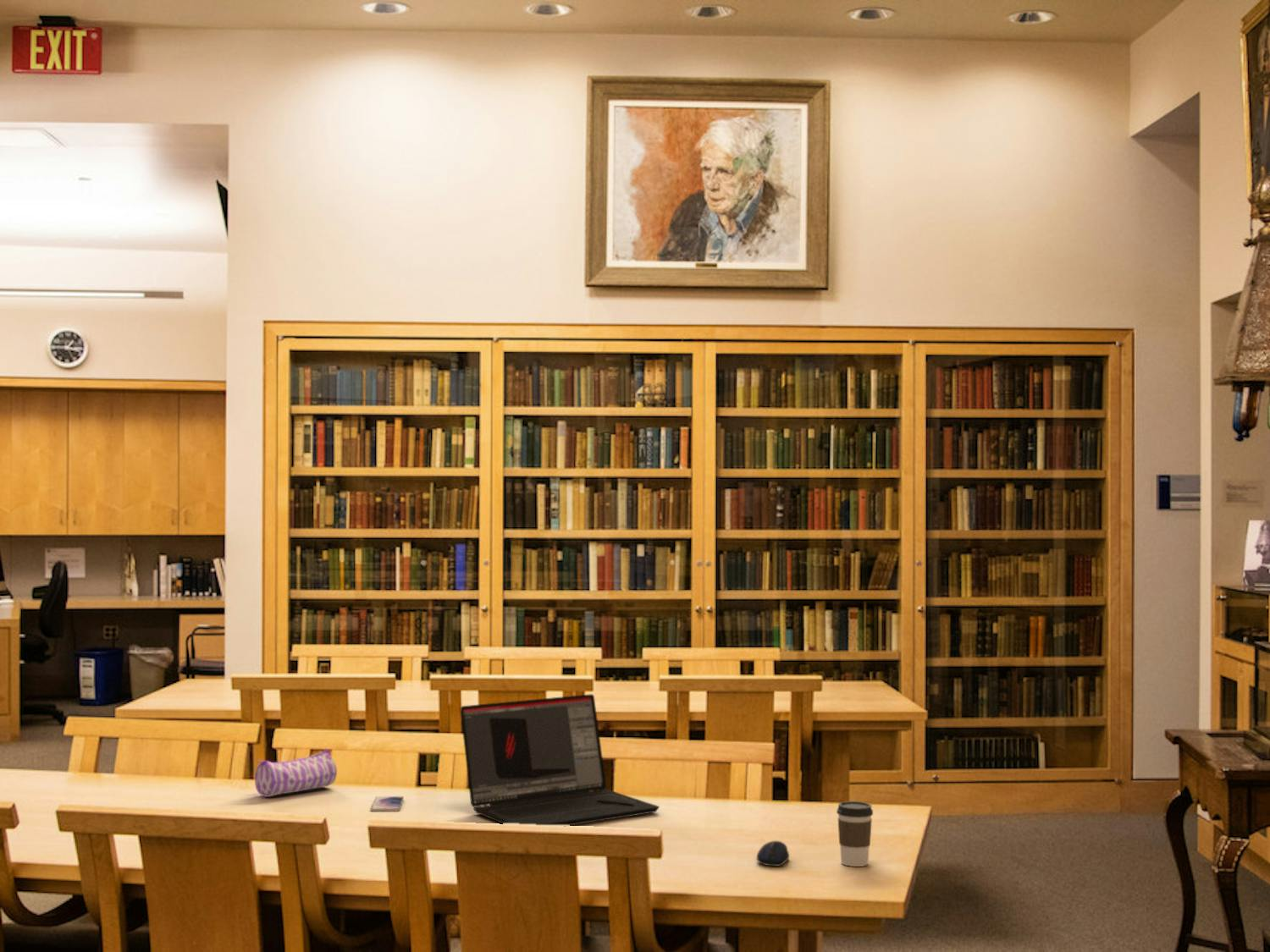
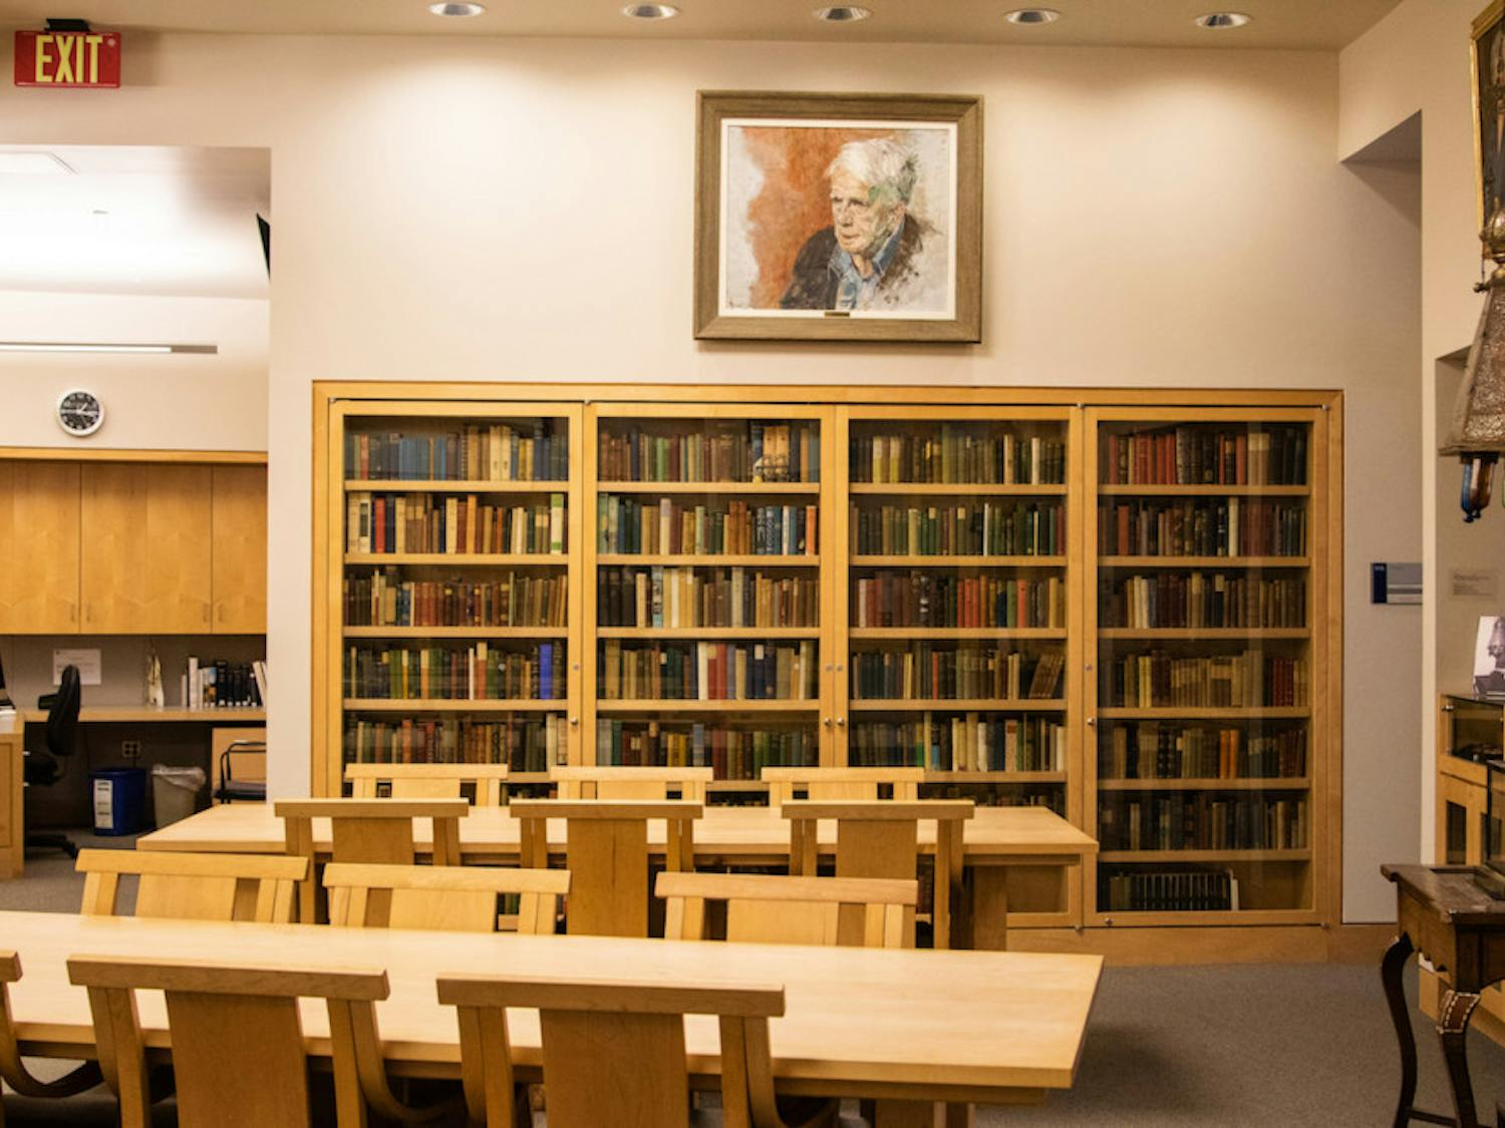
- coffee cup (854, 834)
- laptop (559, 759)
- pencil case (296, 773)
- smartphone (387, 803)
- computer mouse (773, 850)
